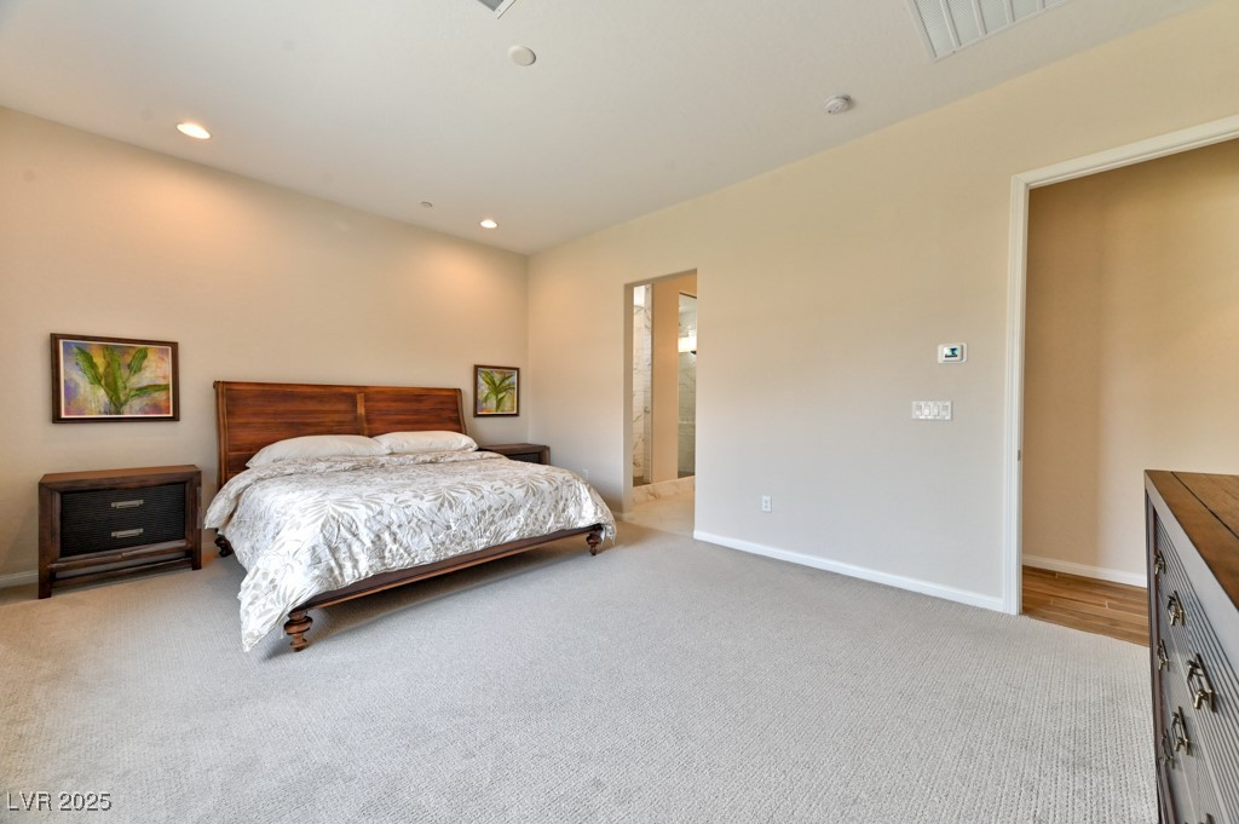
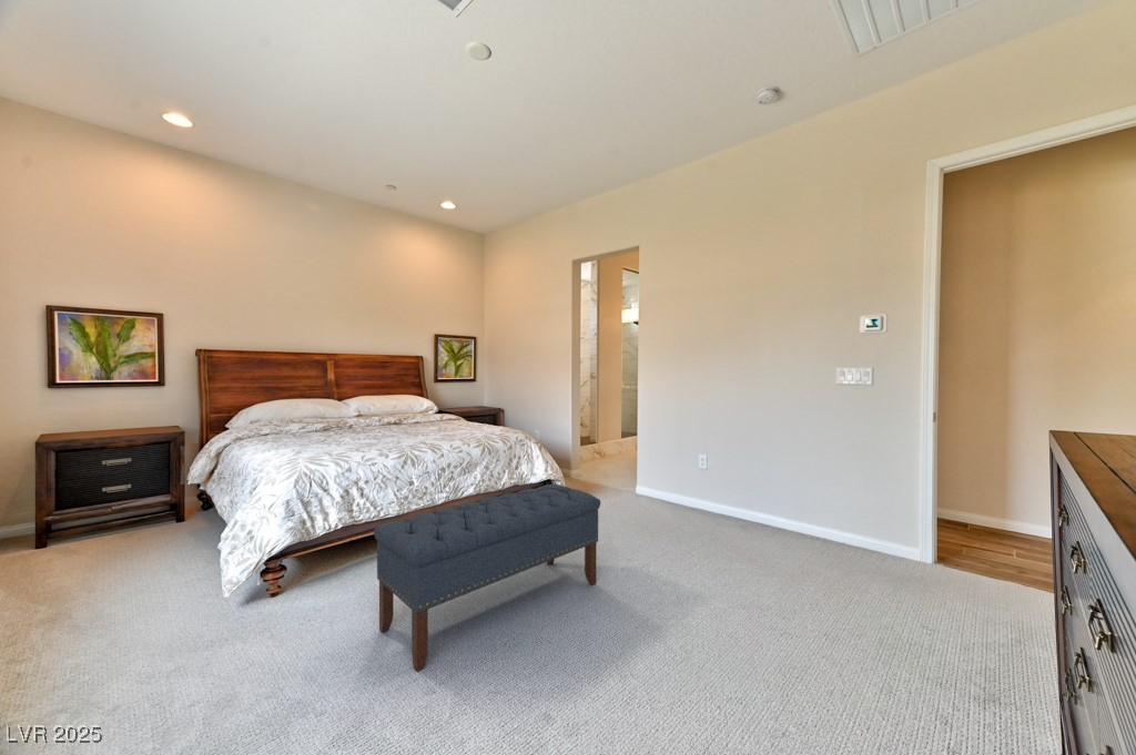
+ bench (498, 554)
